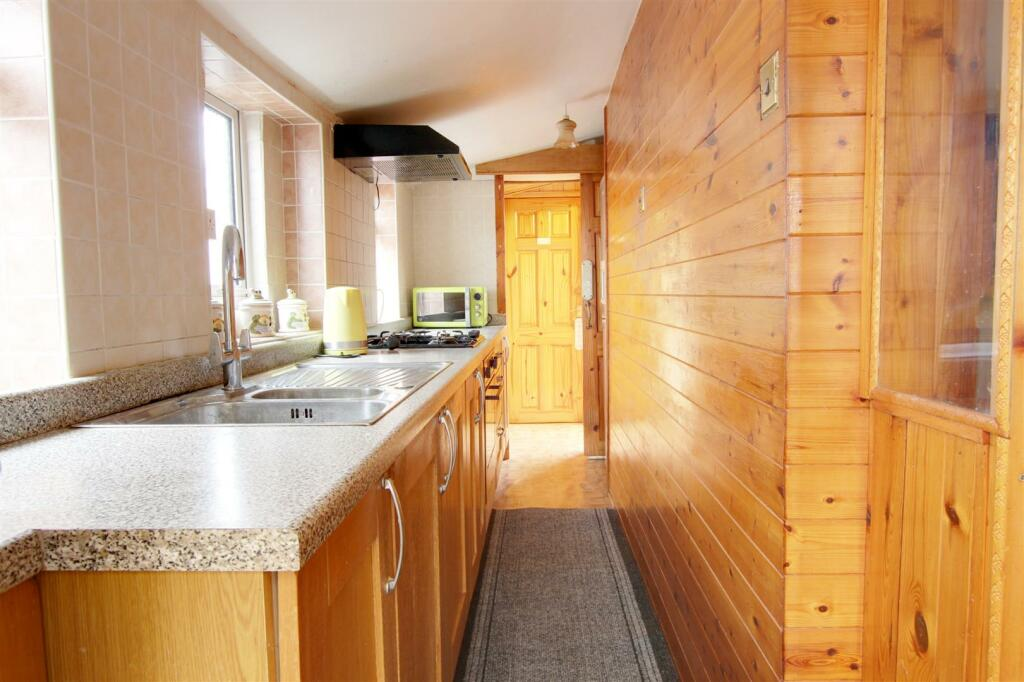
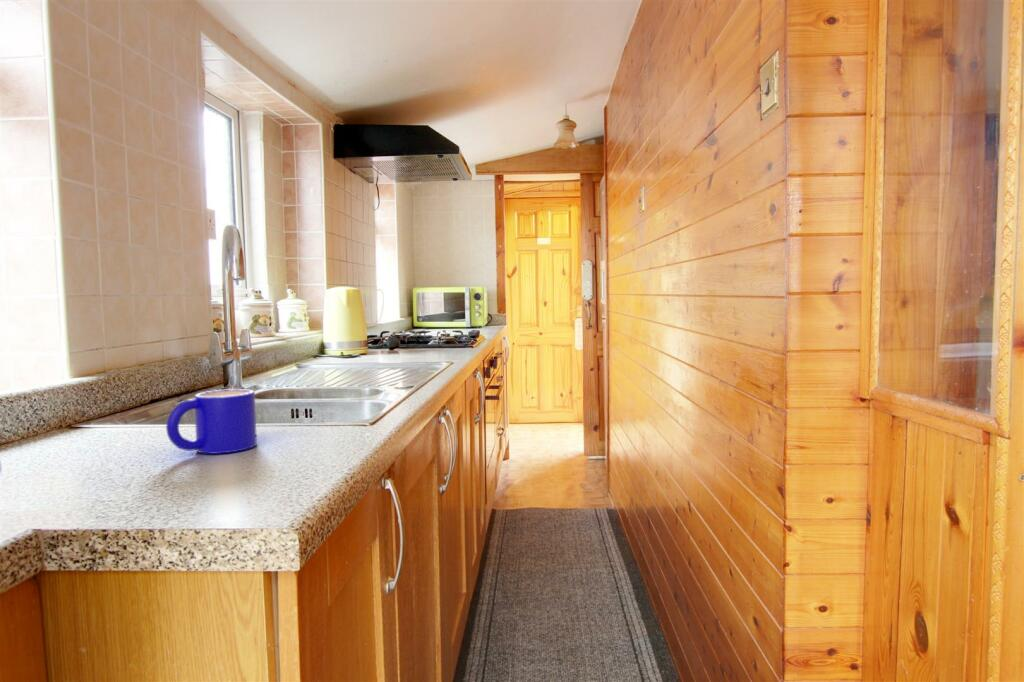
+ mug (212, 422)
